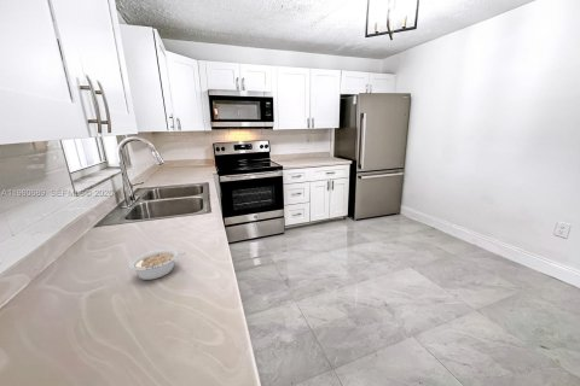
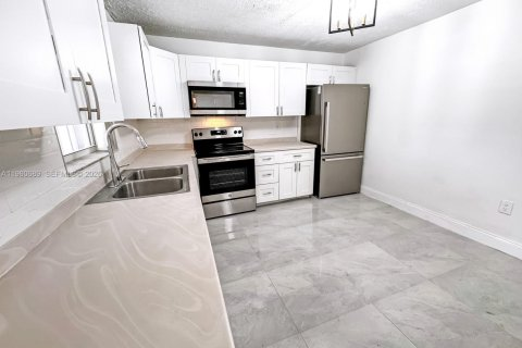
- legume (157, 263)
